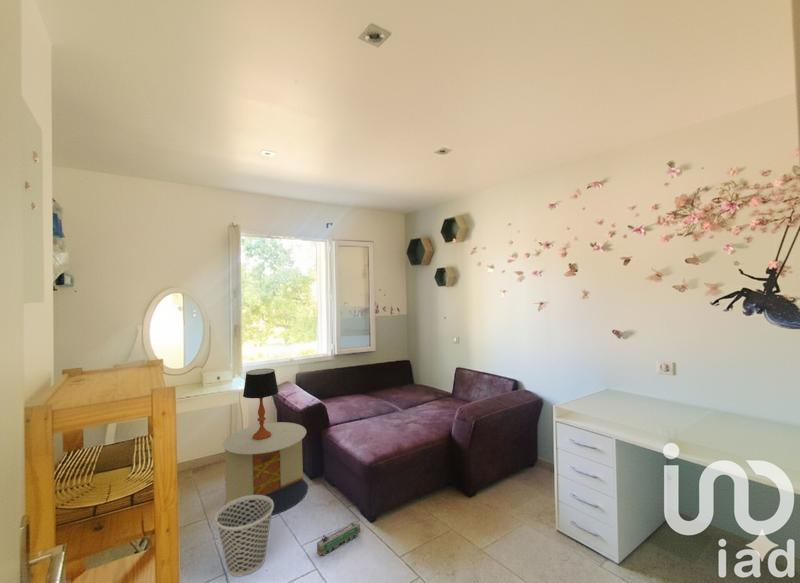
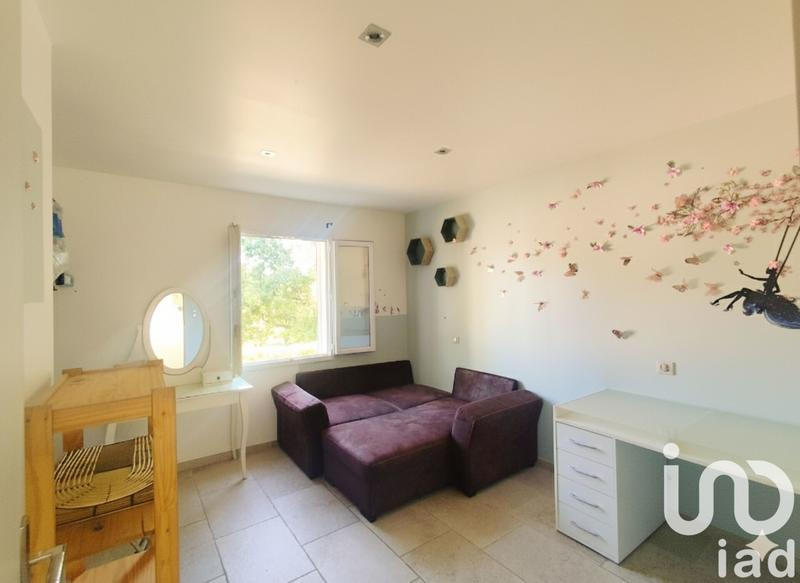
- wastebasket (245, 536)
- toy train (339, 535)
- side table (266, 465)
- table lamp (261, 403)
